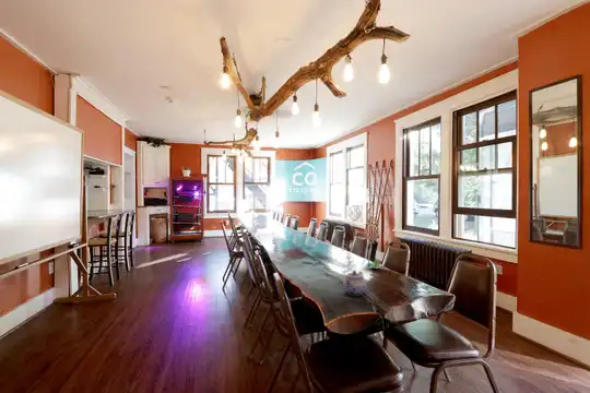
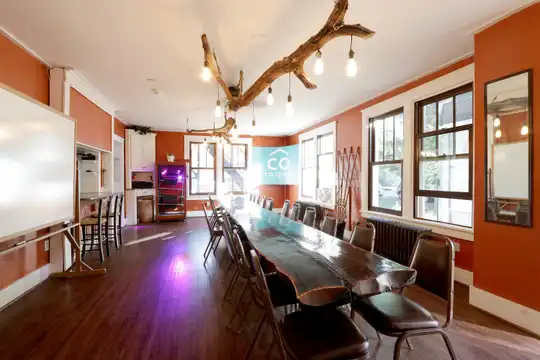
- teapot (354, 281)
- decorative plant (369, 255)
